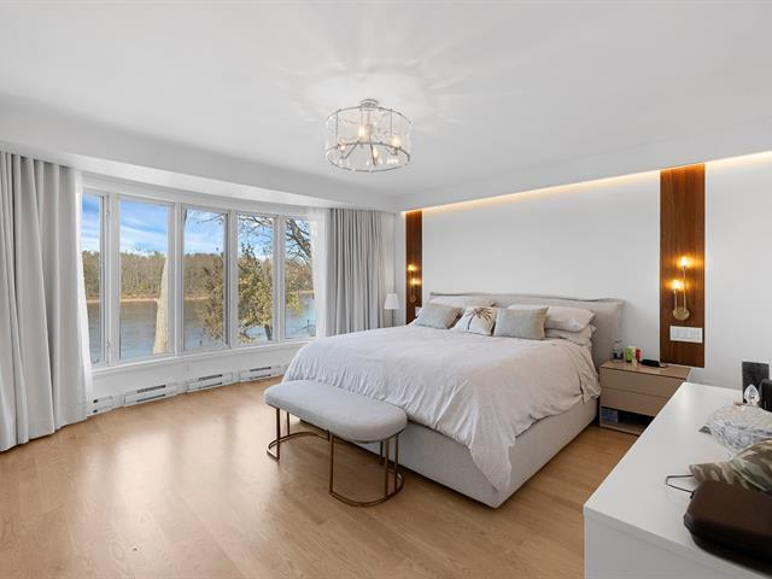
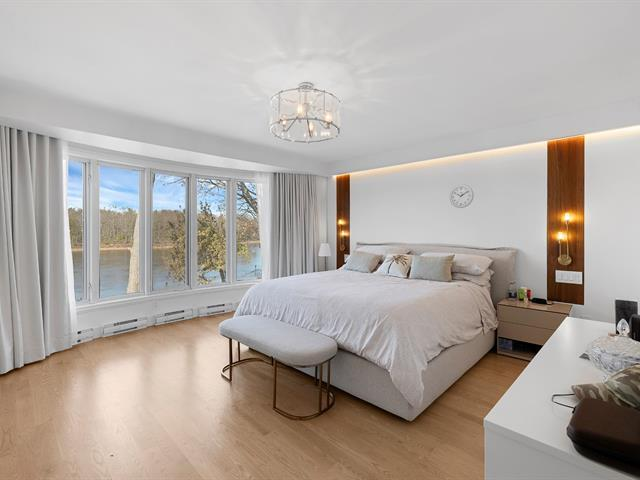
+ wall clock (461, 196)
